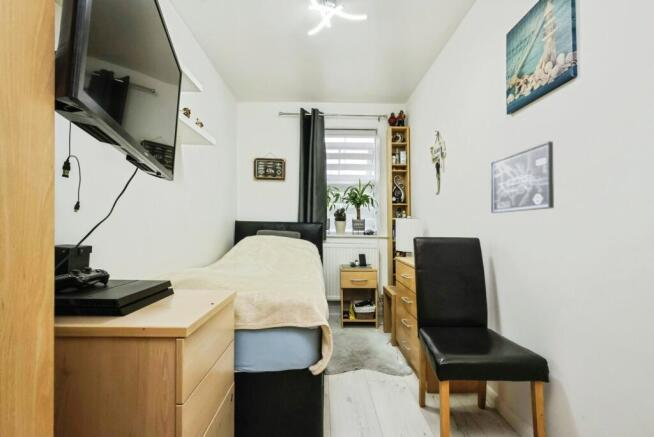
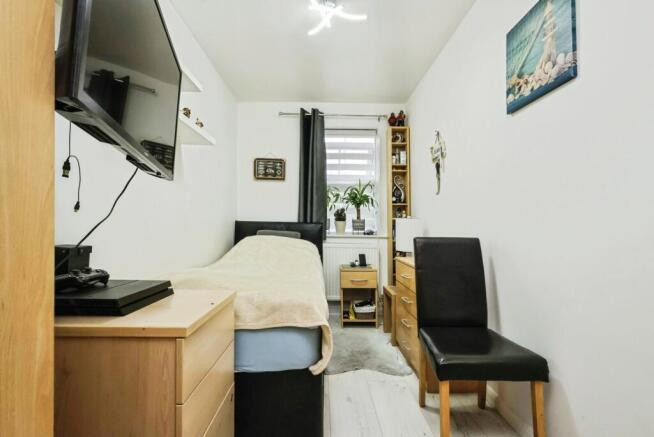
- wall art (517, 182)
